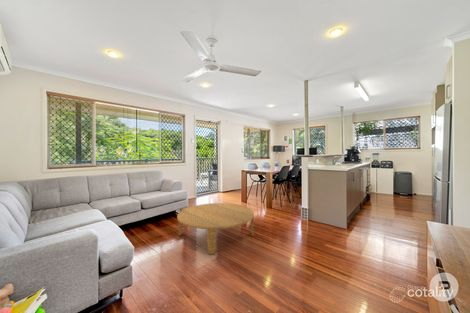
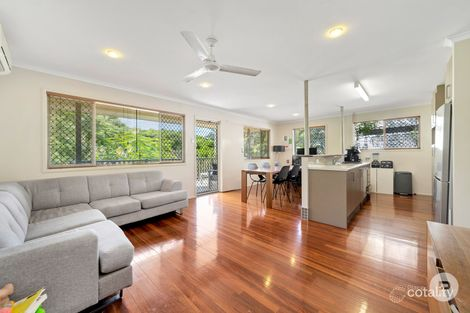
- coffee table (216, 223)
